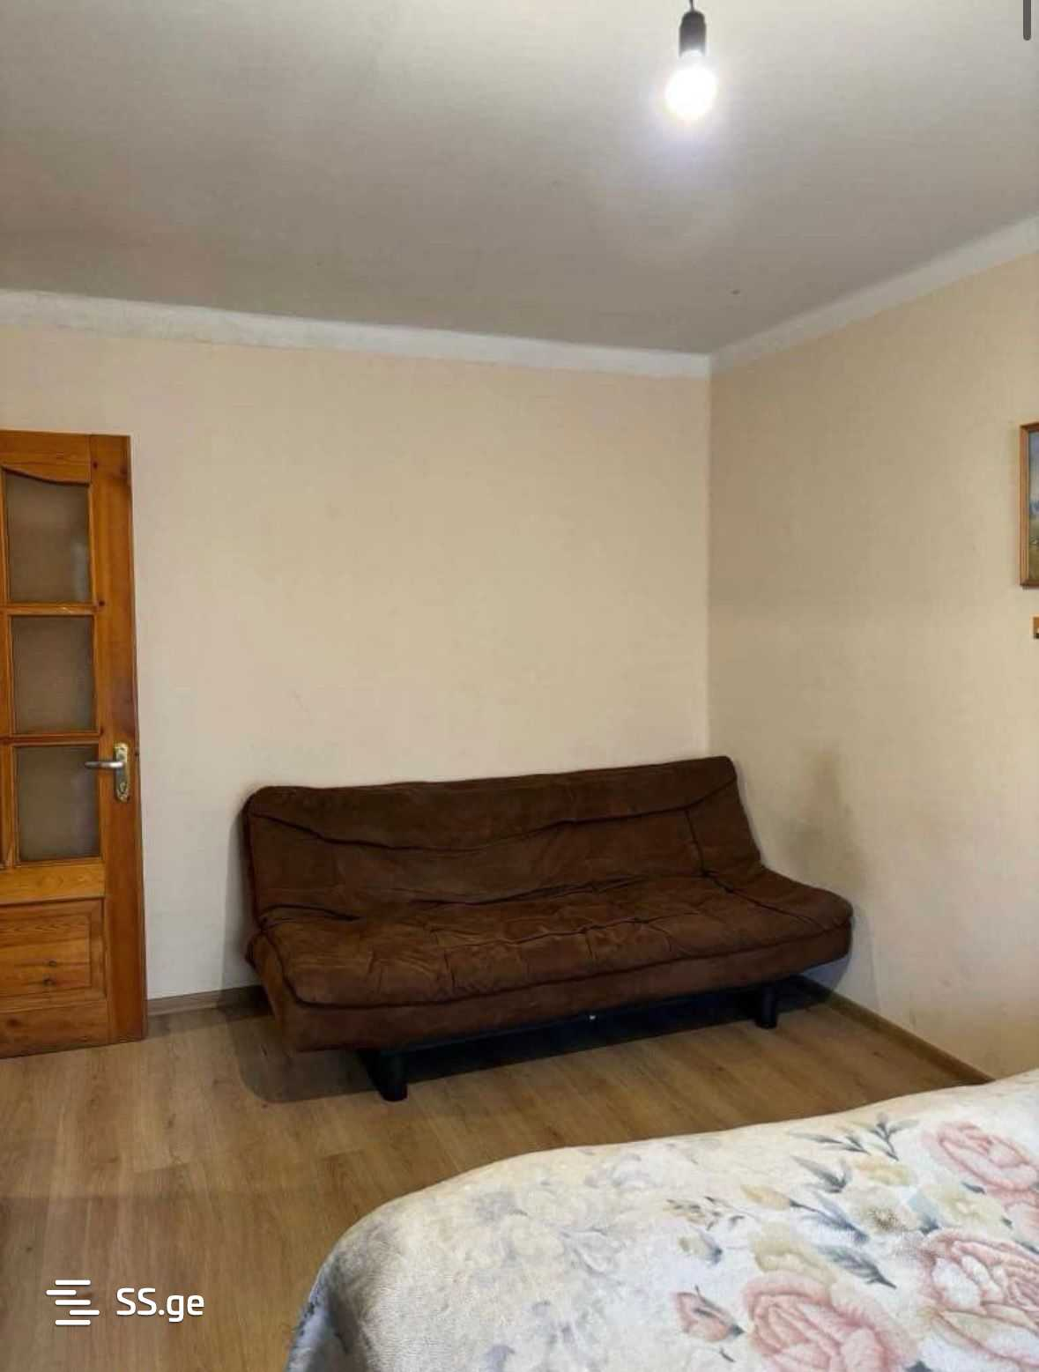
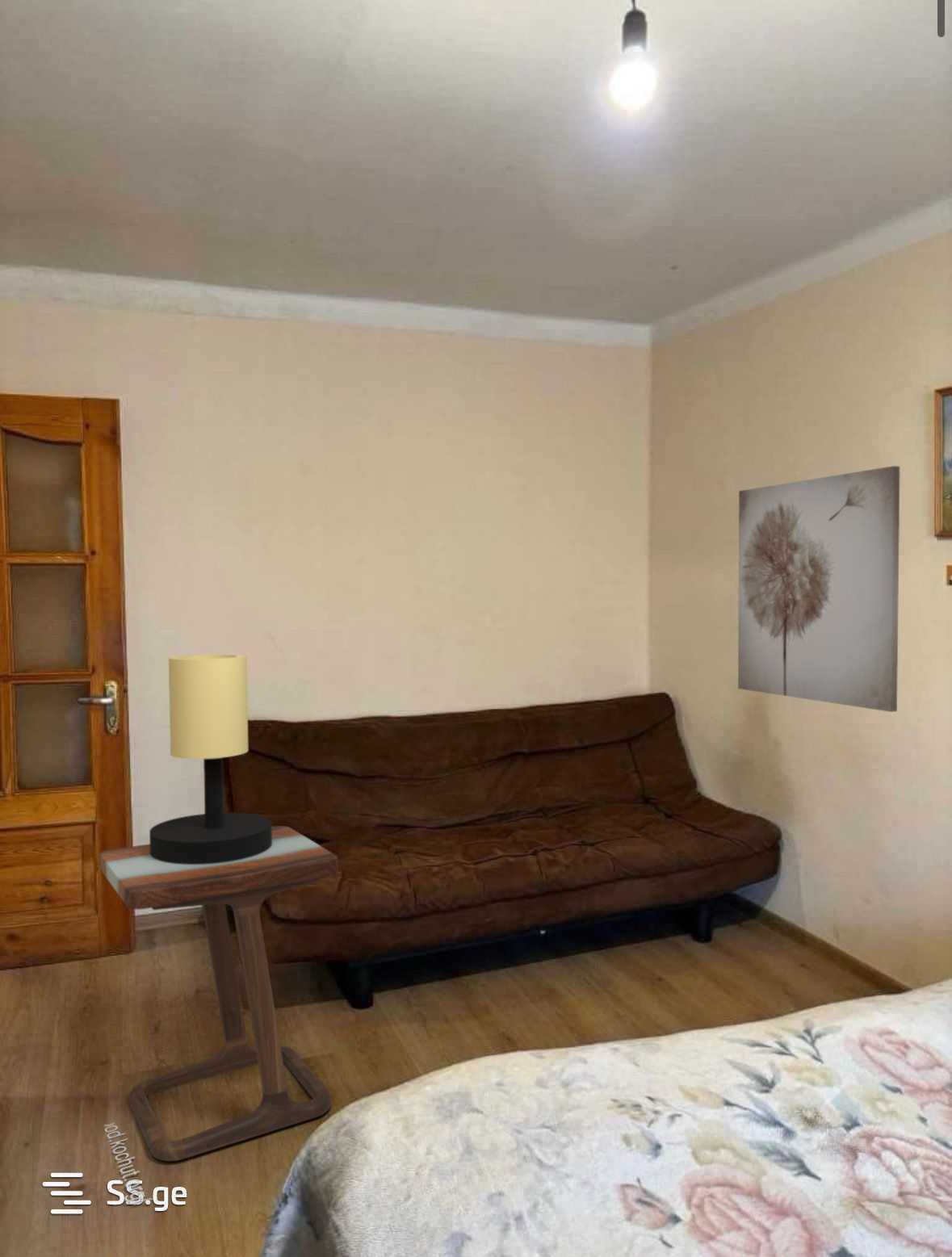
+ side table (215, 983)
+ wall art (810, 589)
+ table lamp (210, 752)
